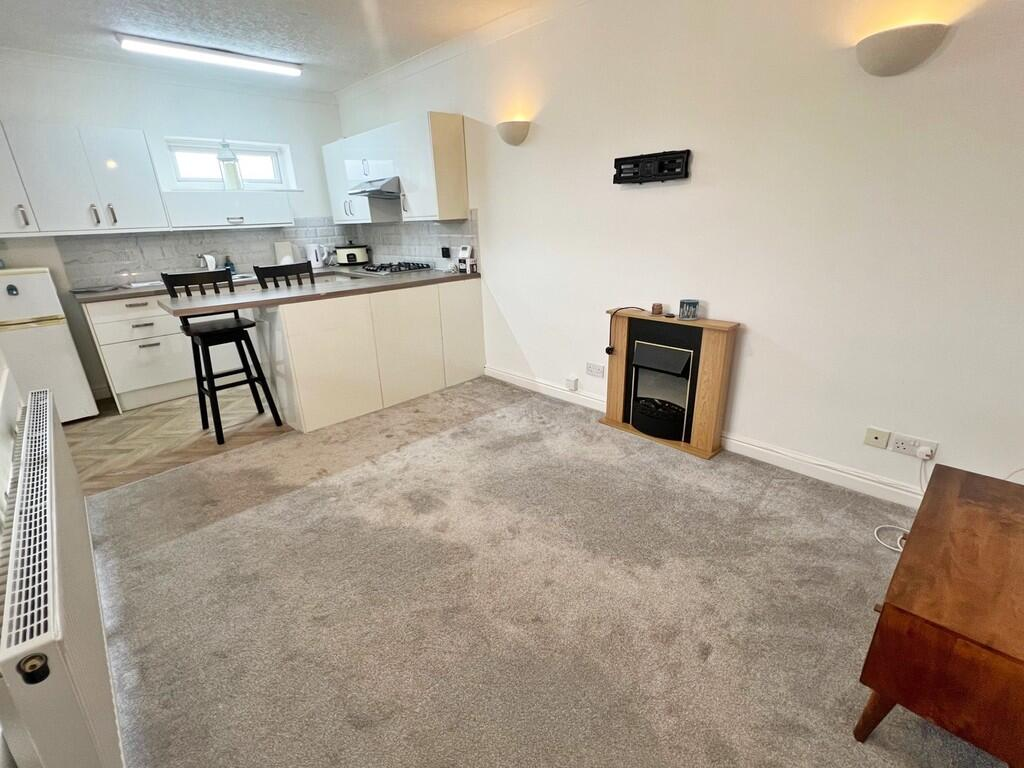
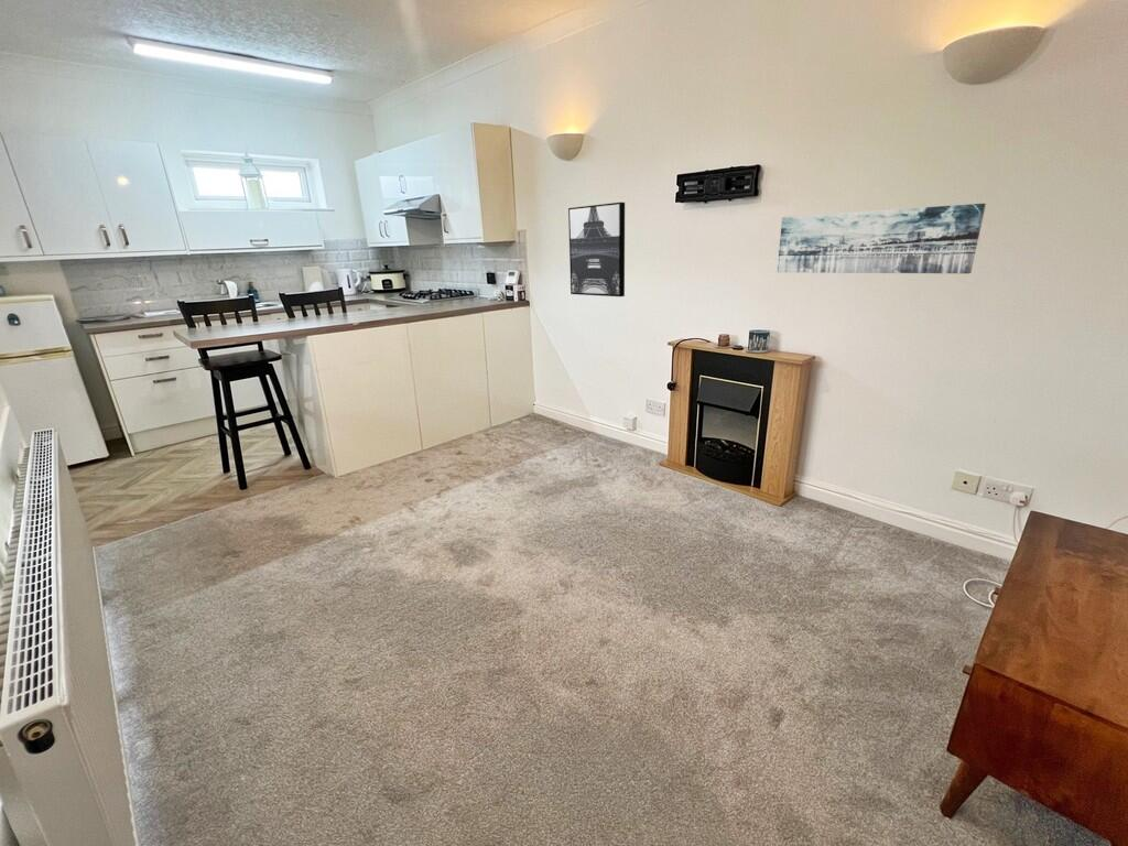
+ wall art (595, 251)
+ wall art (867, 242)
